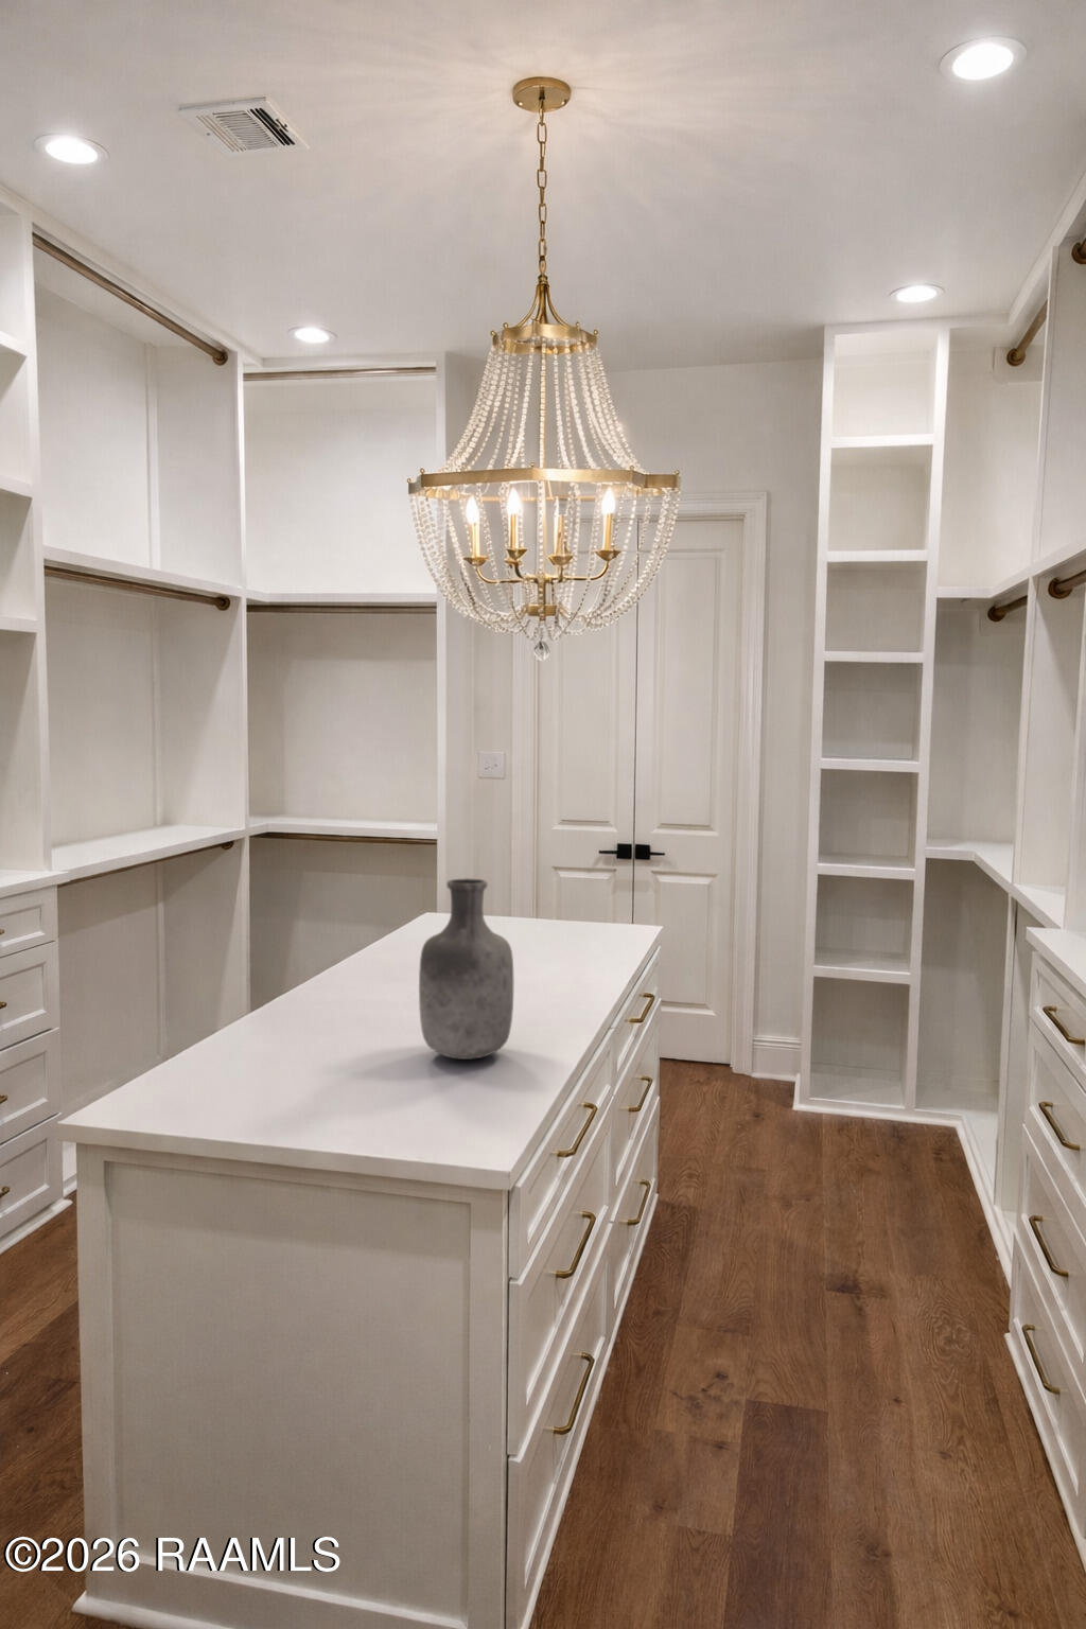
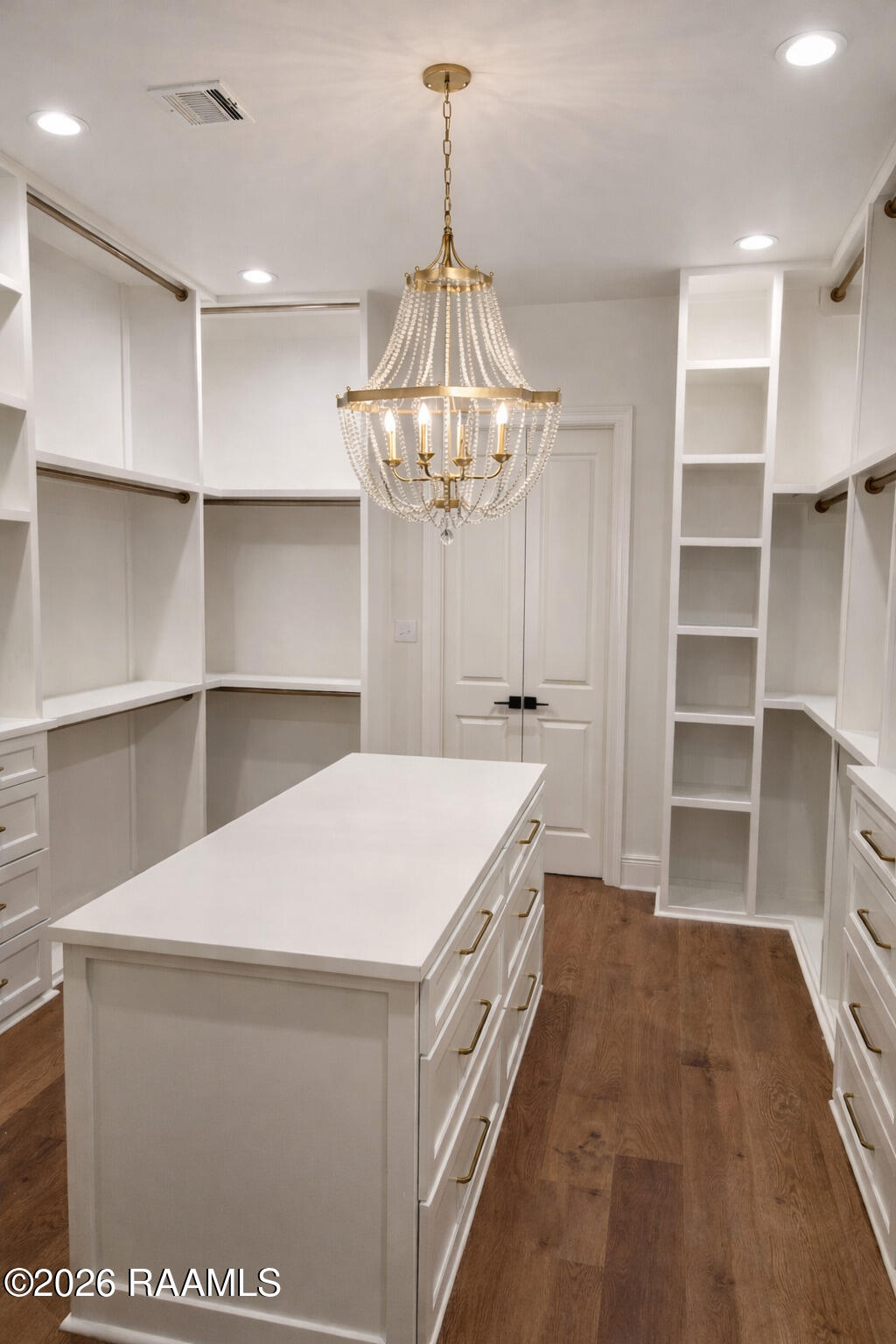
- vase (467, 968)
